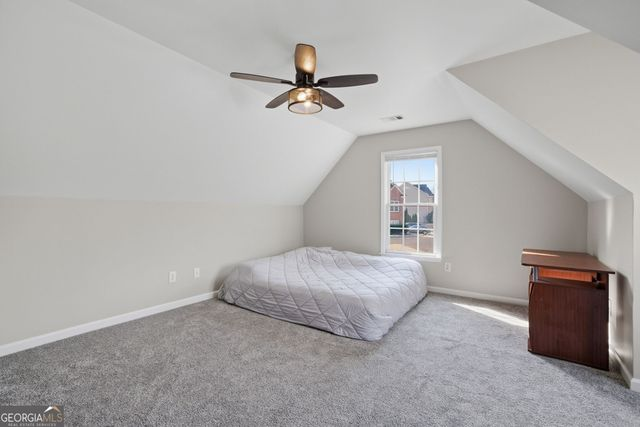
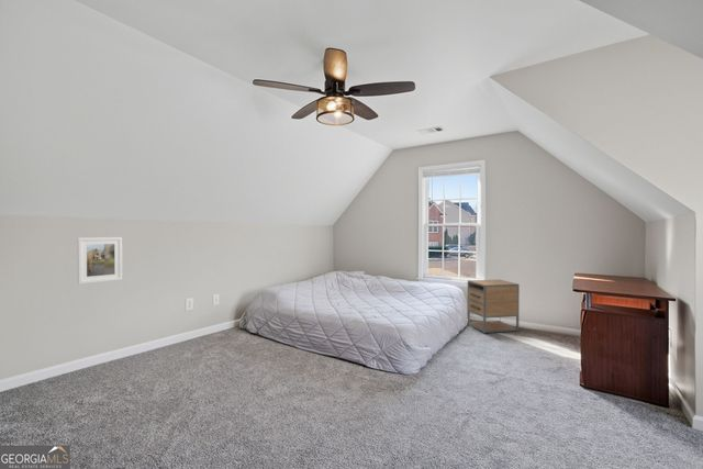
+ nightstand (492, 304)
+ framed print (100, 259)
